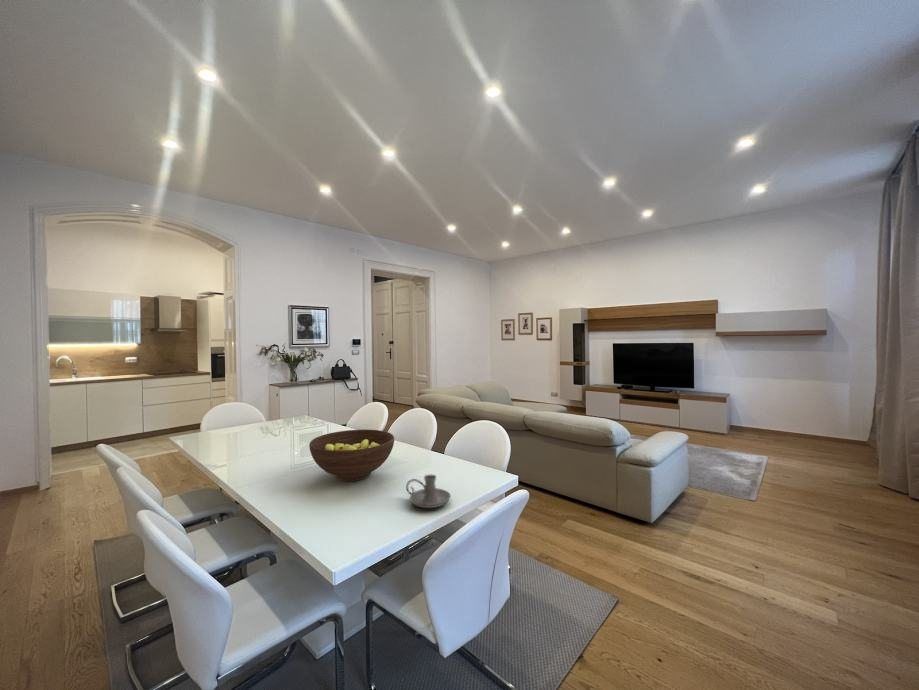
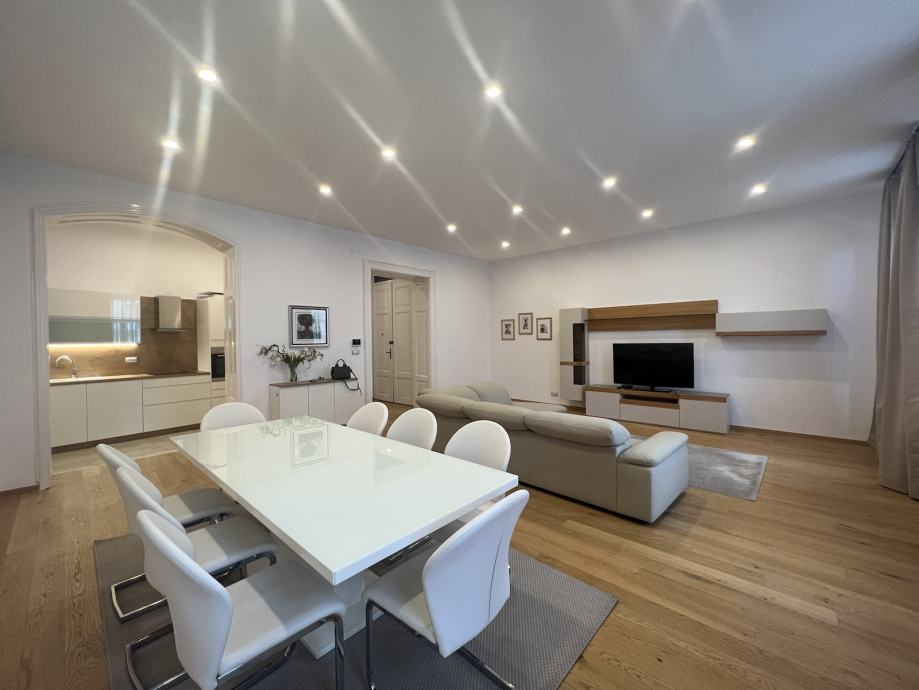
- candle holder (426, 489)
- fruit bowl (353, 457)
